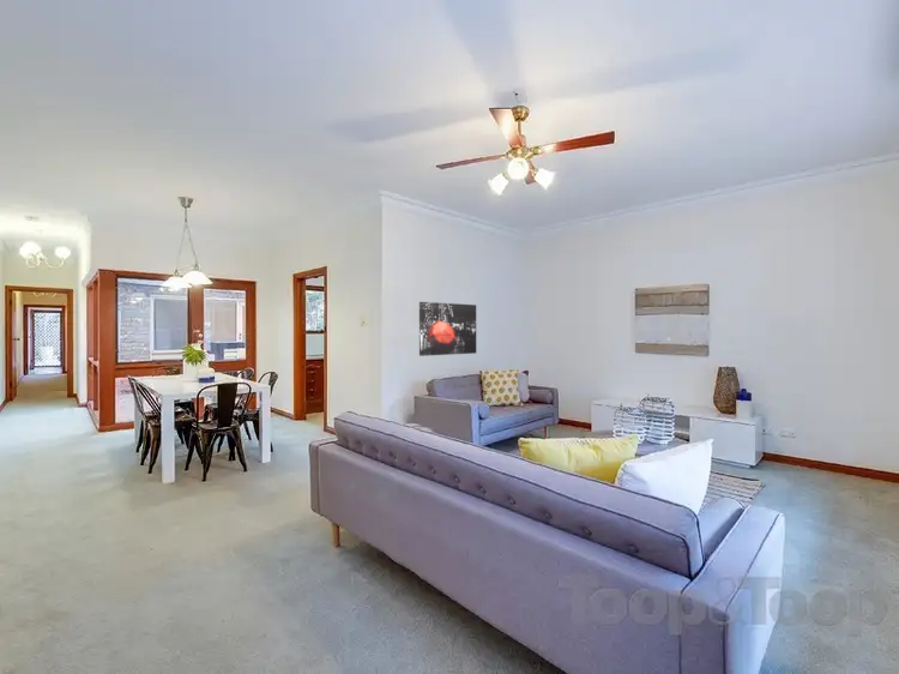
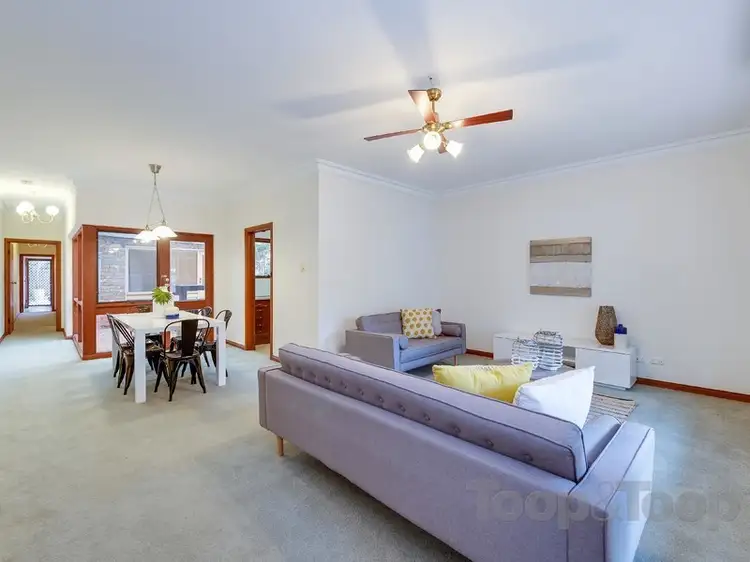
- wall art (448, 329)
